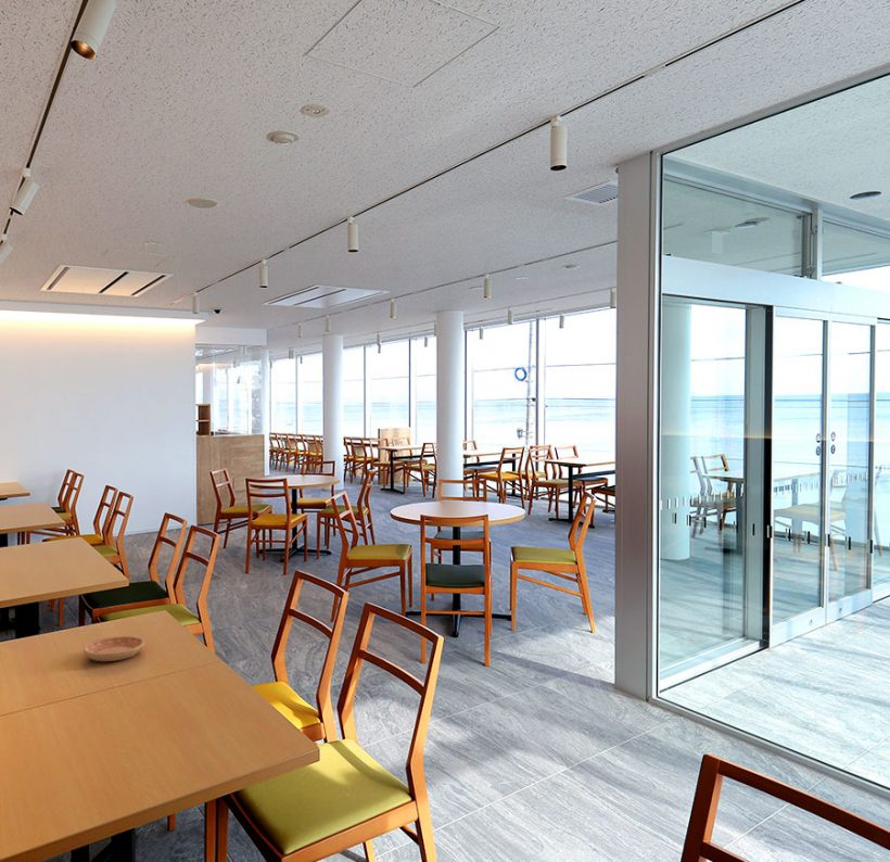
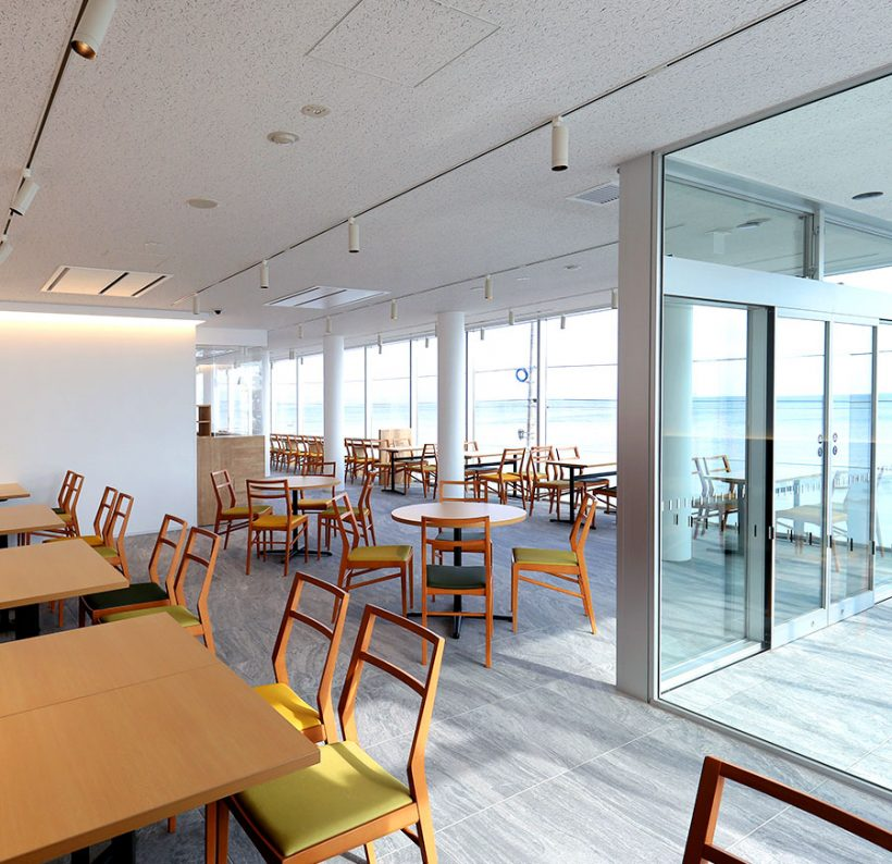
- saucer (114, 649)
